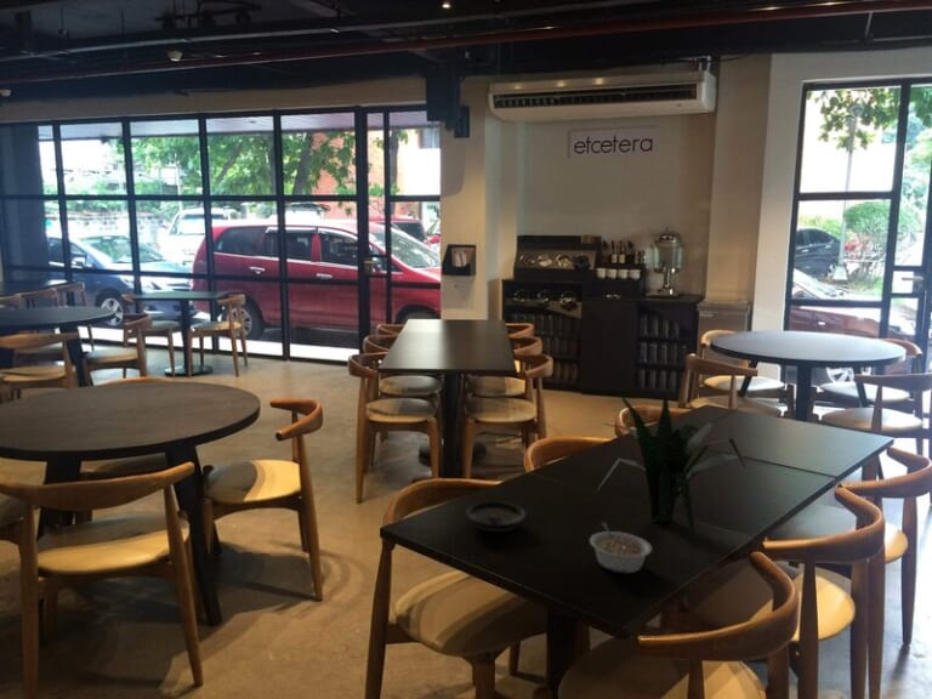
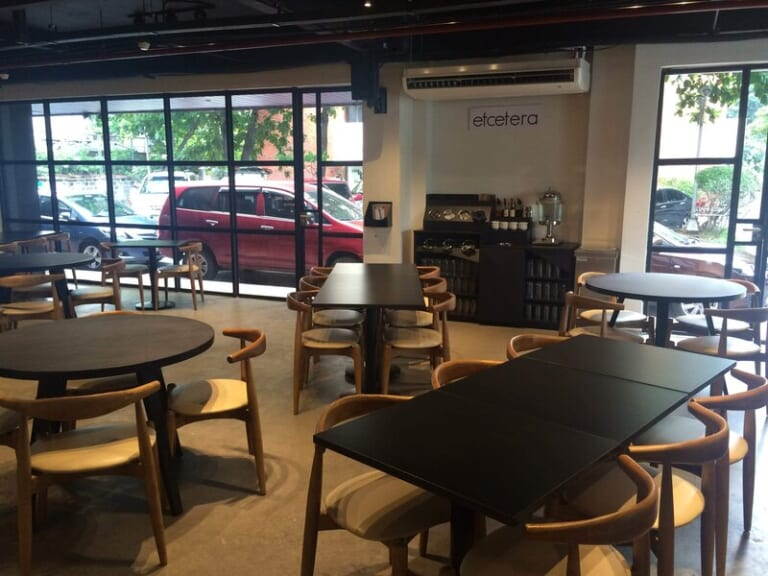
- saucer (495, 518)
- legume (618, 551)
- plant (669, 465)
